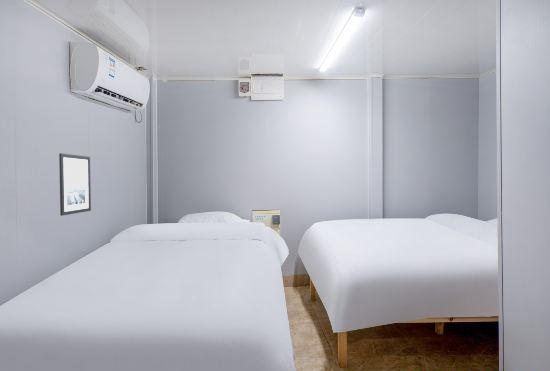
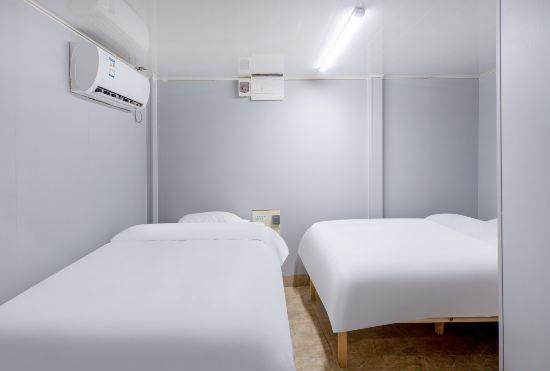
- wall art (76, 184)
